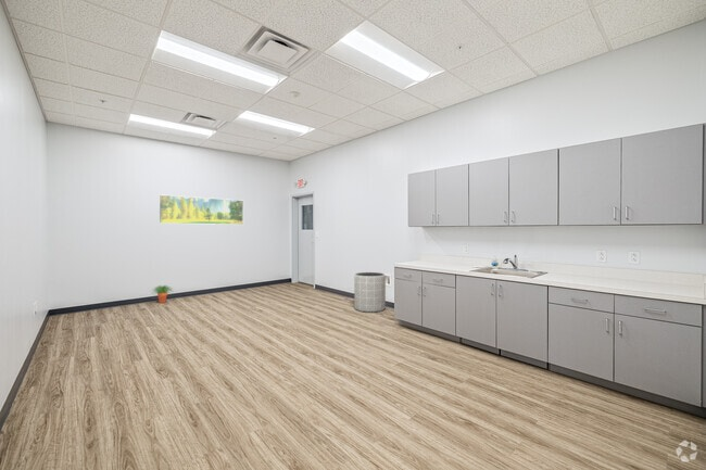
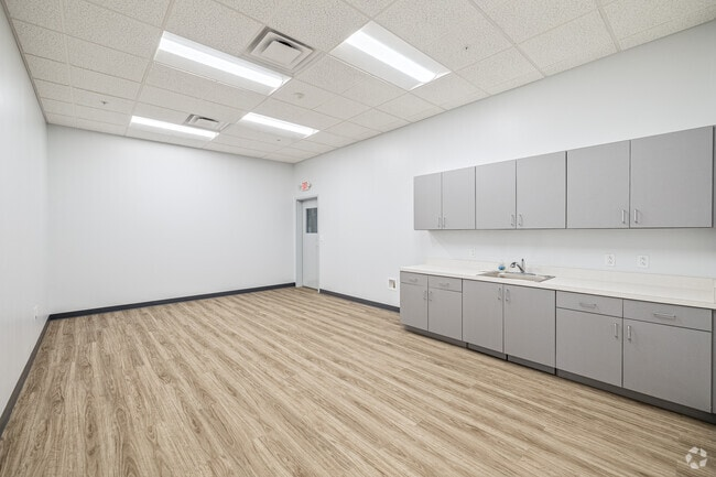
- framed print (204, 211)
- potted plant (162, 293)
- trash can (369, 291)
